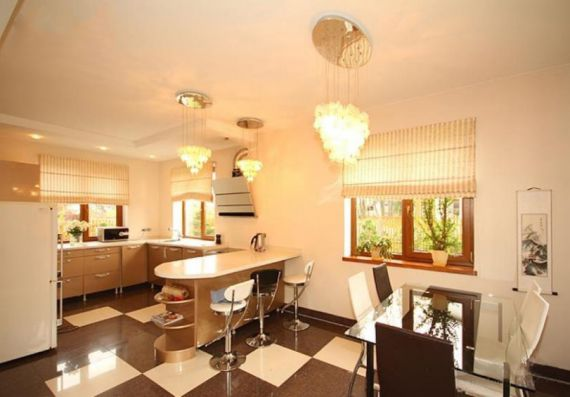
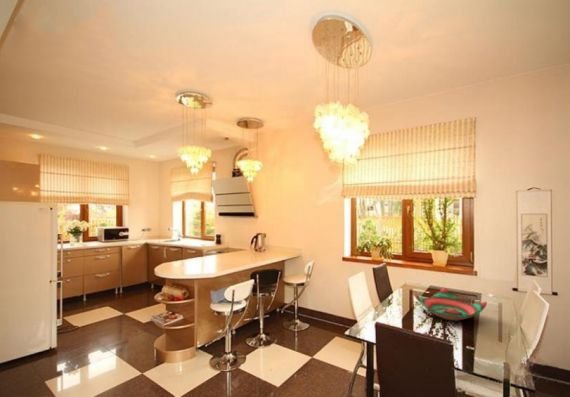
+ decorative bowl (448, 306)
